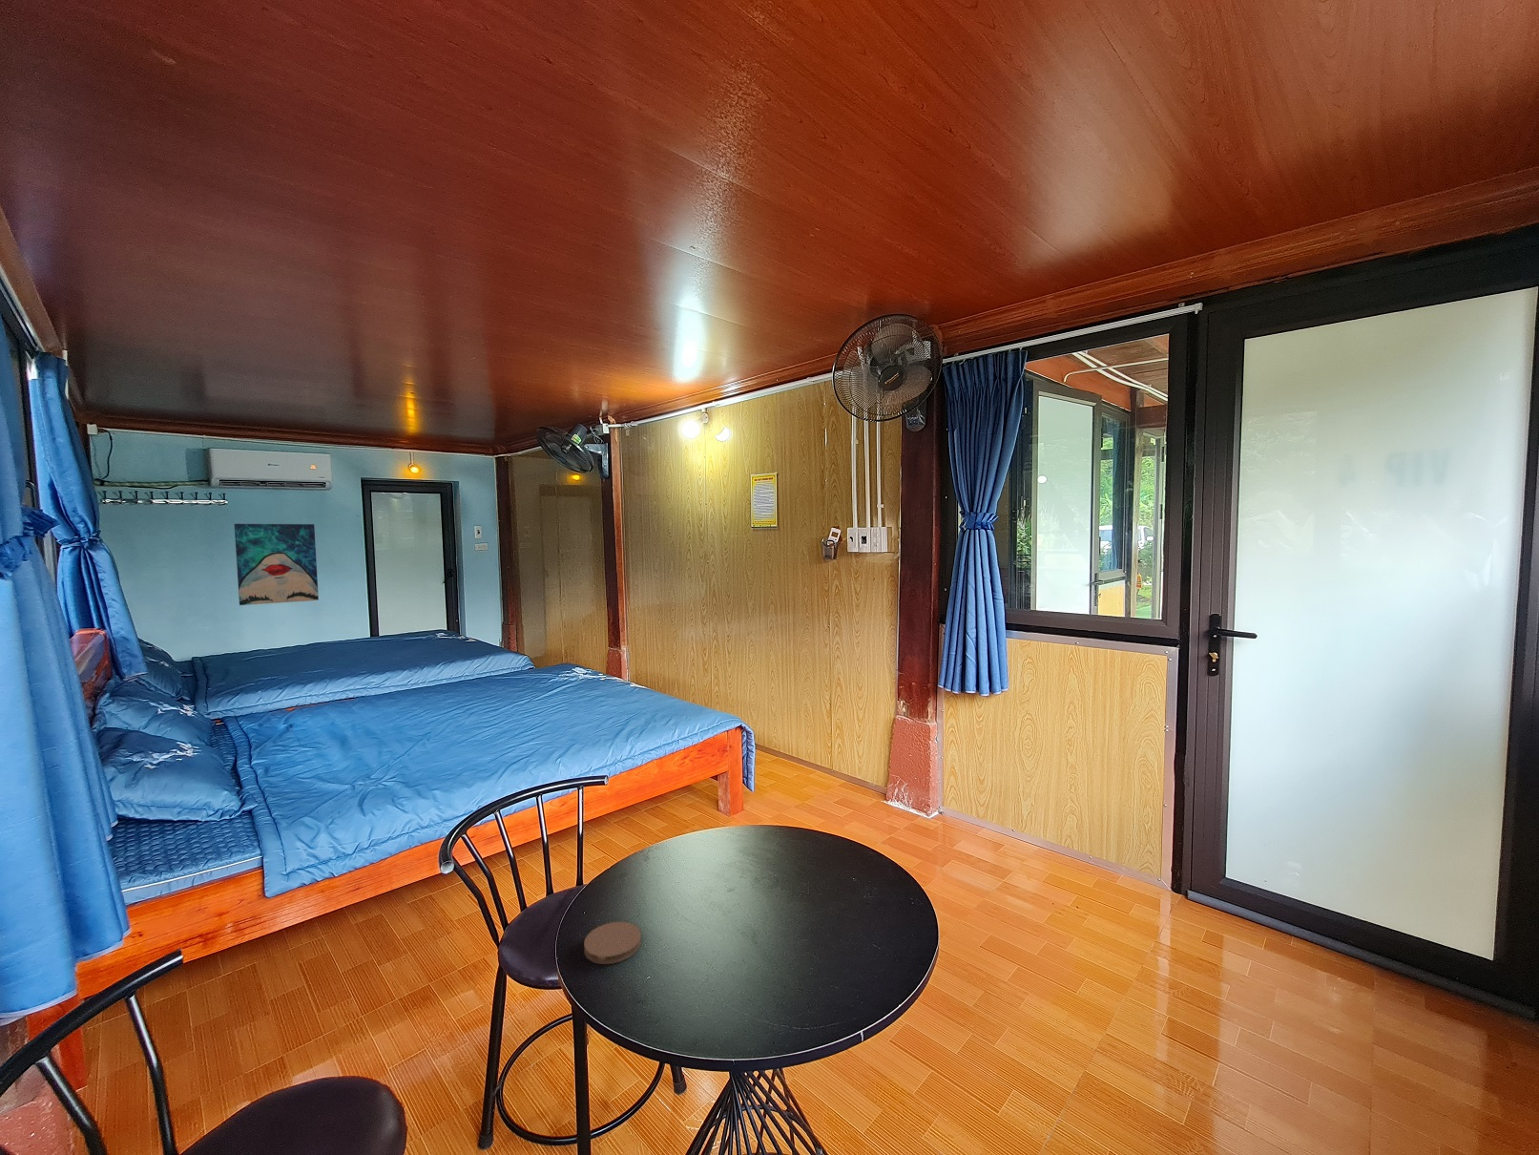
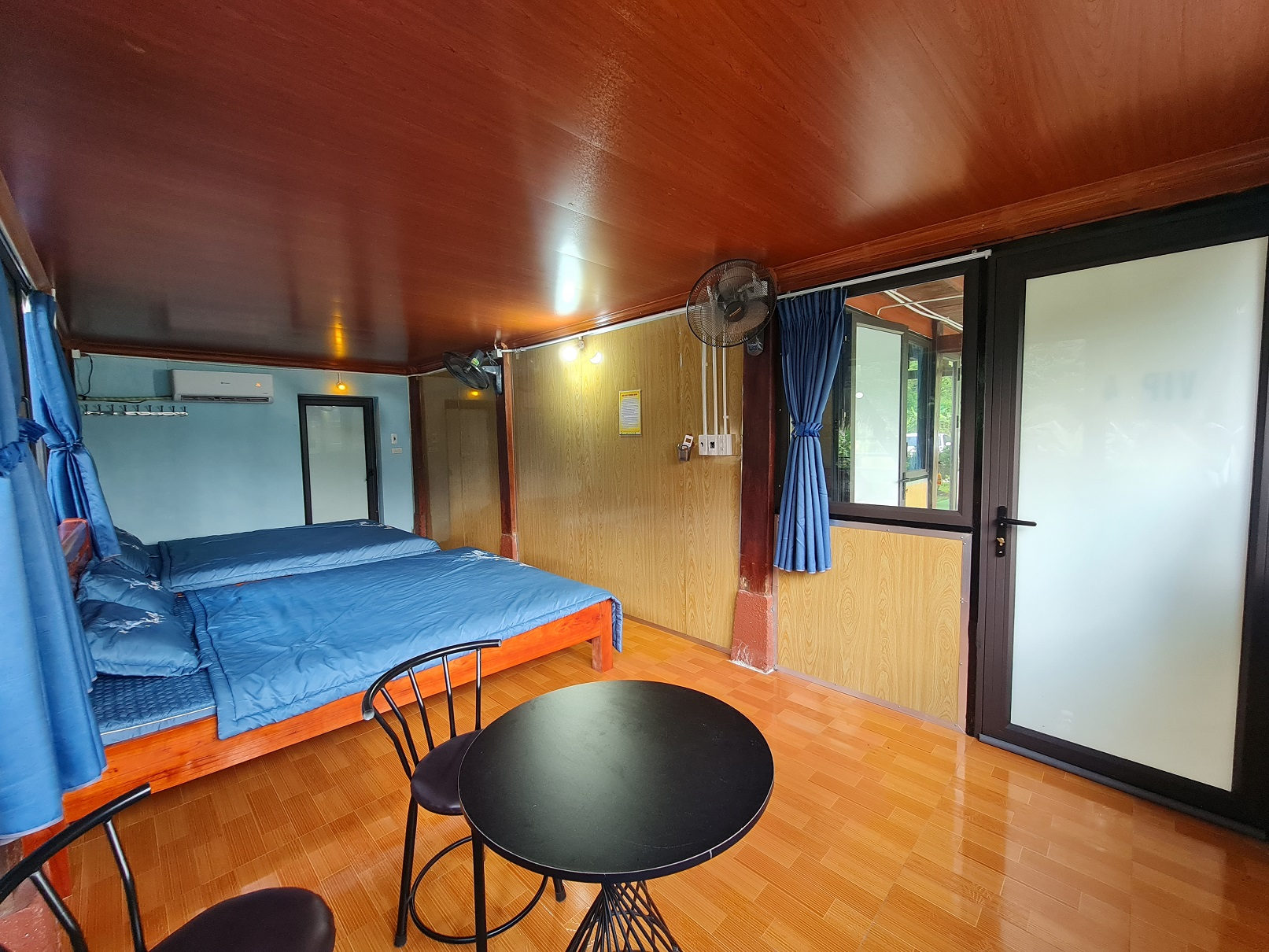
- wall art (278, 563)
- coaster (612, 941)
